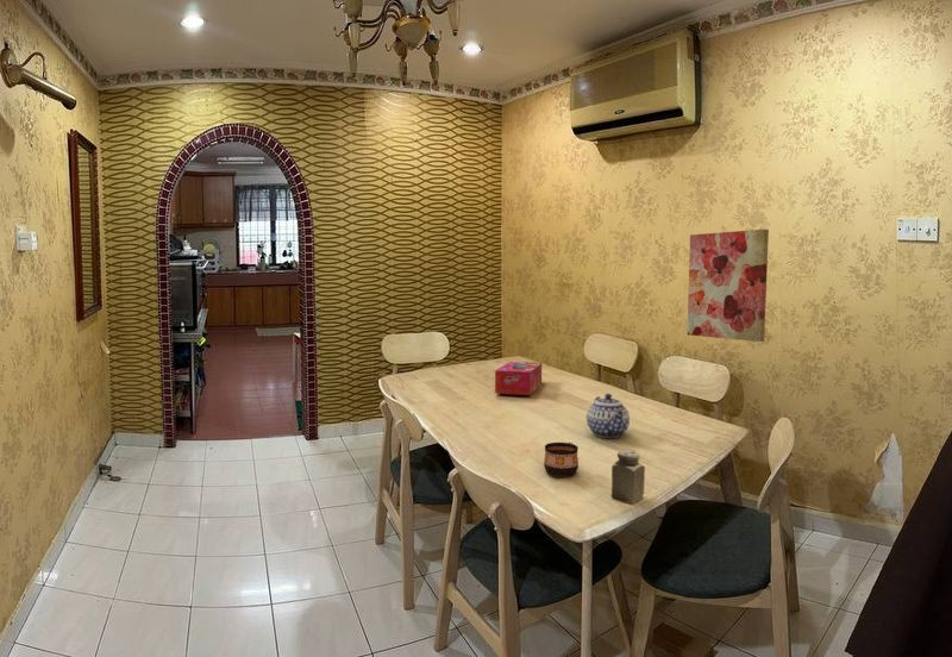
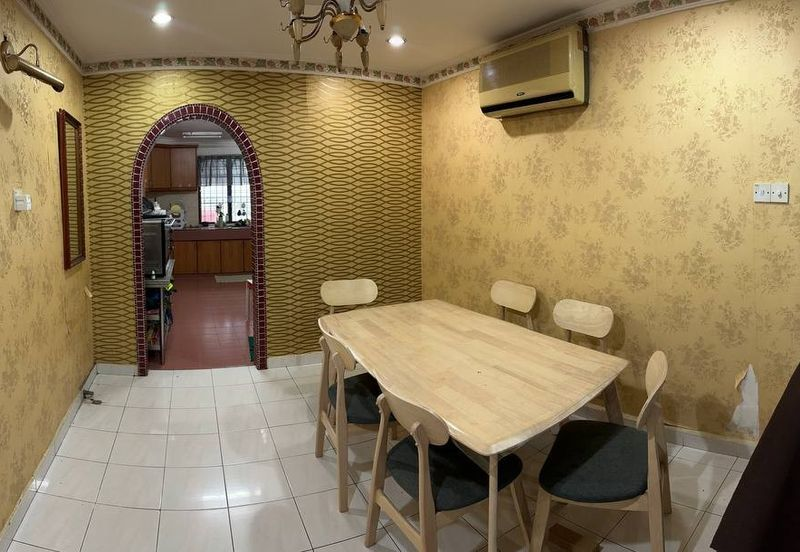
- wall art (725, 284)
- teapot (607, 414)
- salt shaker (627, 475)
- tissue box (519, 377)
- cup (560, 458)
